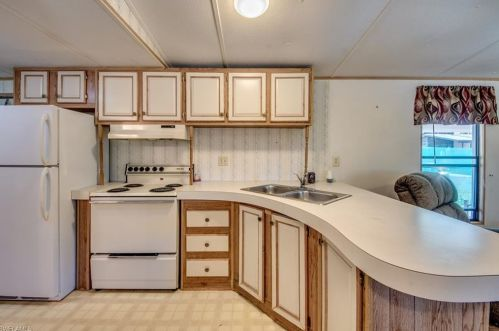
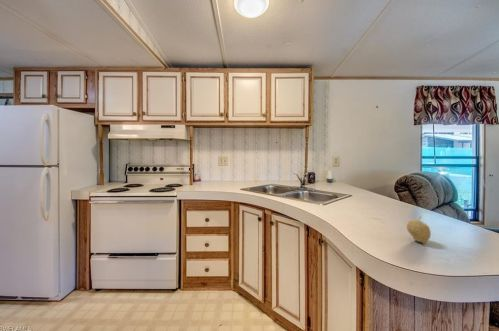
+ fruit (418, 228)
